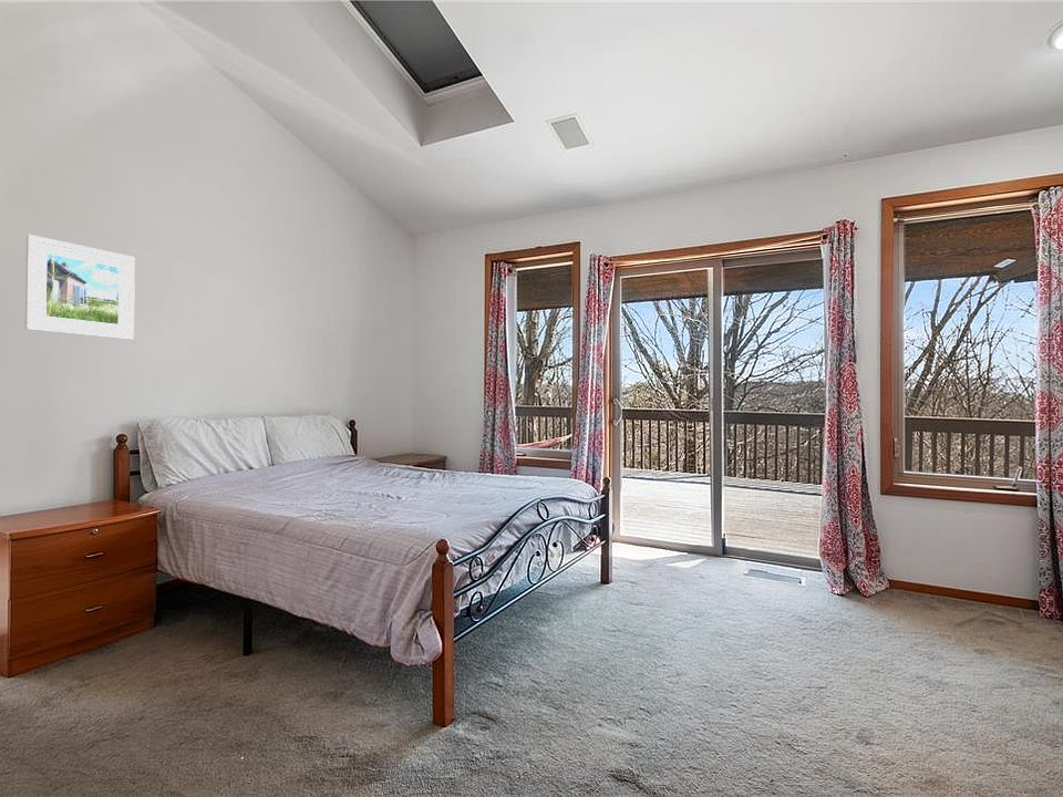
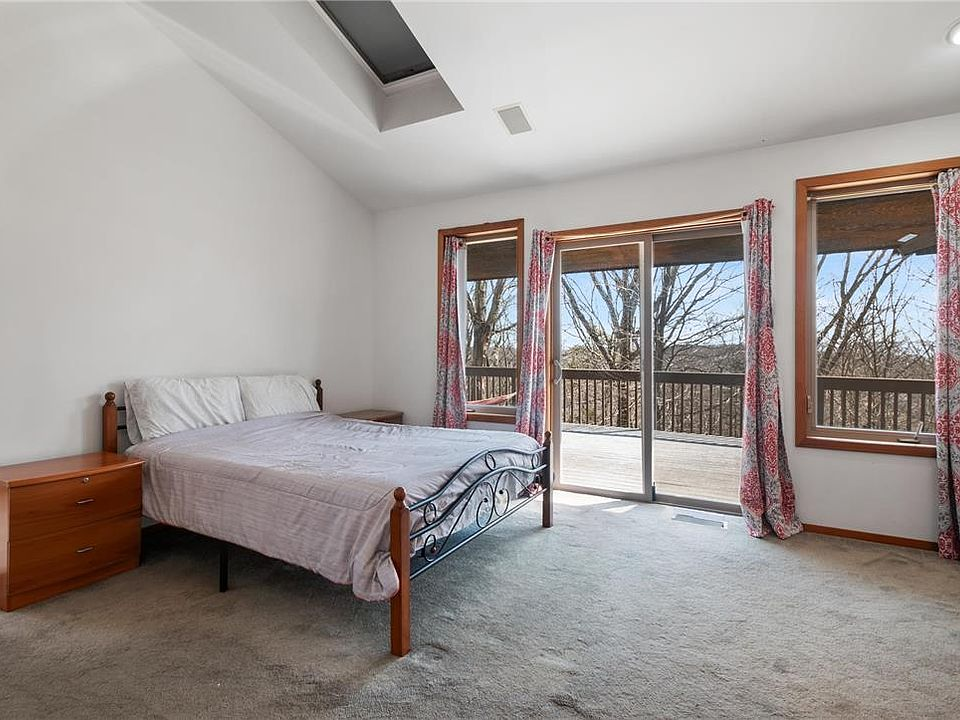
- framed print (83, 290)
